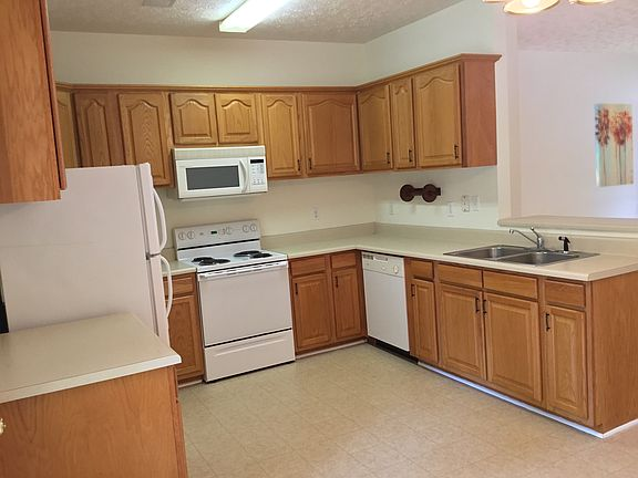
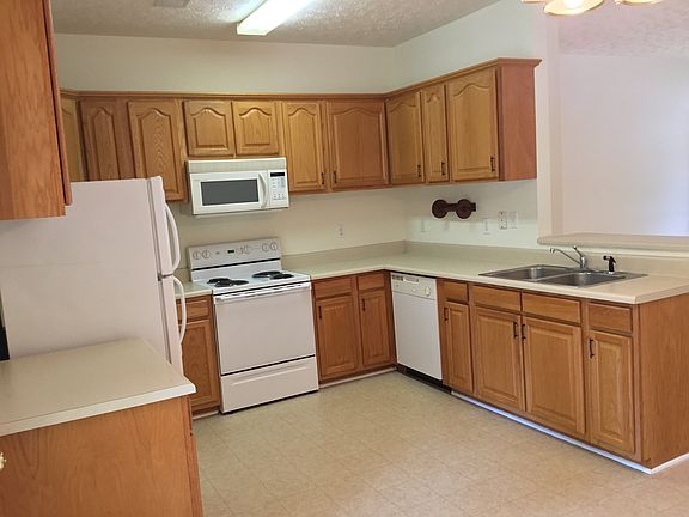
- wall art (614, 144)
